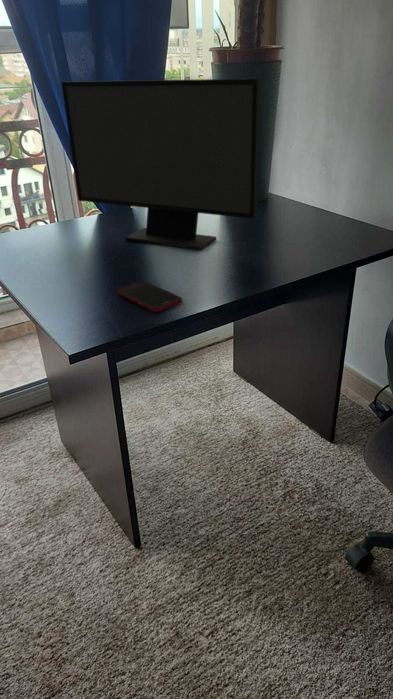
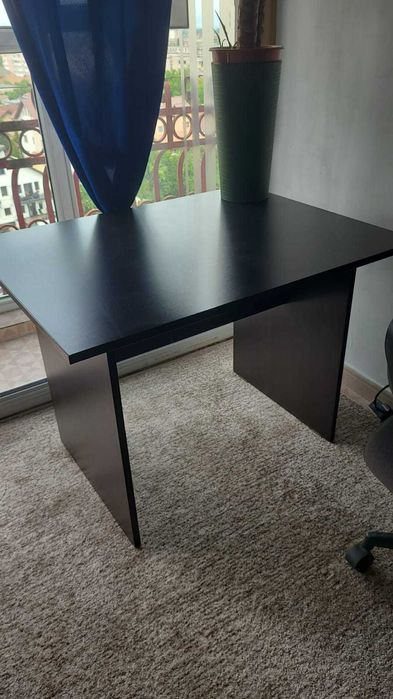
- cell phone (149, 296)
- computer monitor (166, 165)
